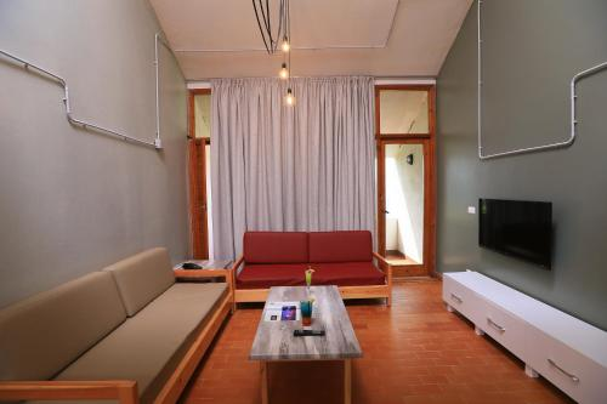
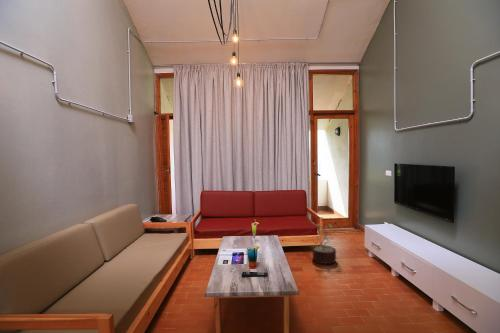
+ decorative plant (323, 240)
